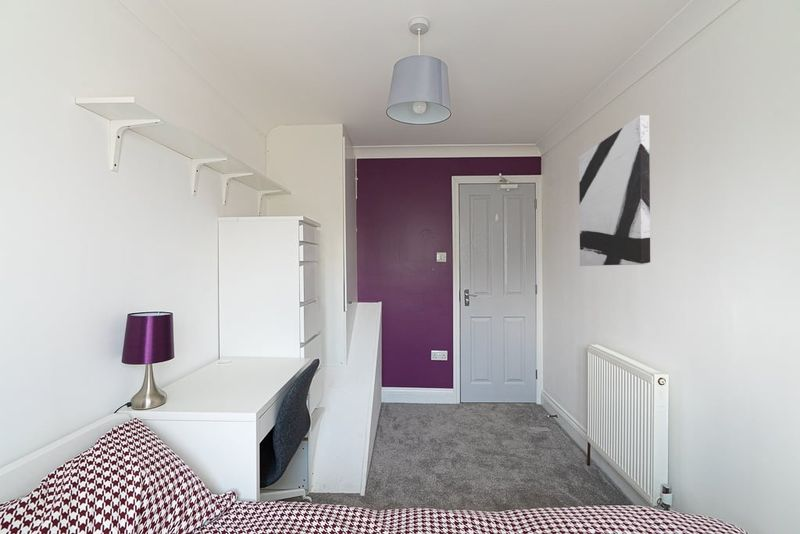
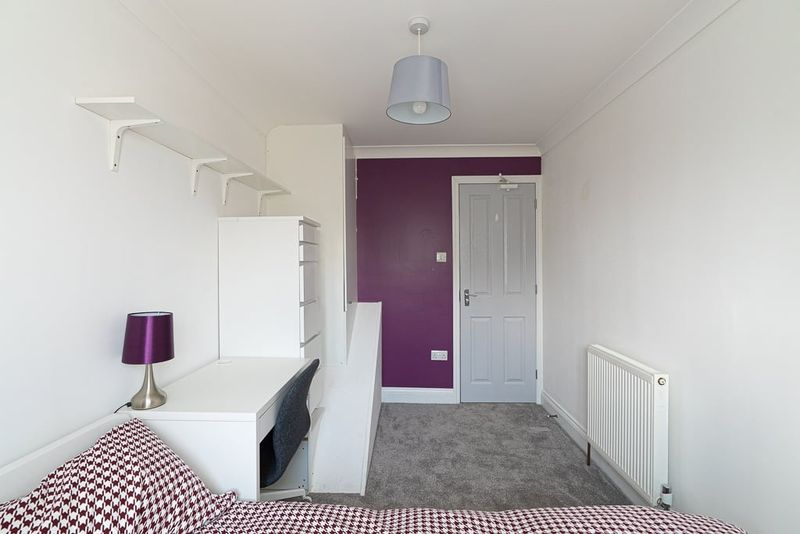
- wall art (609, 202)
